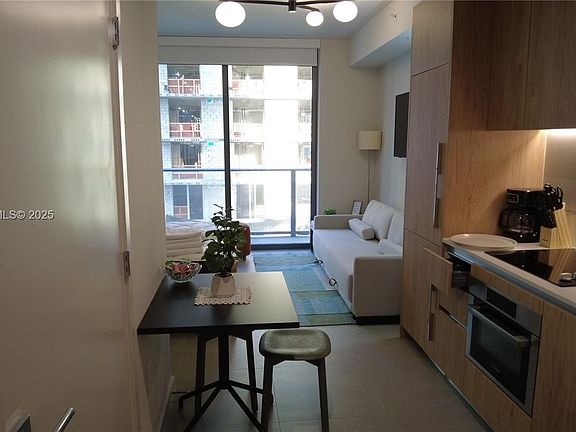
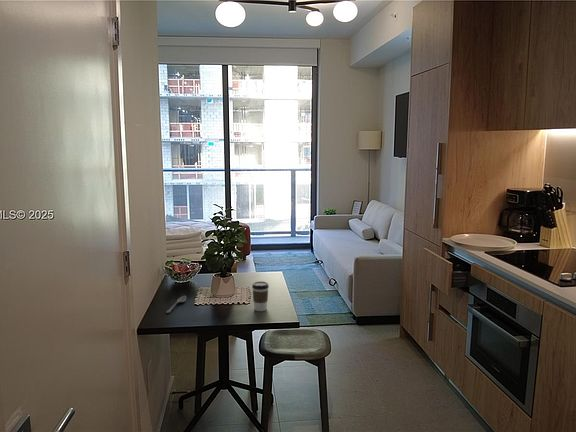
+ spoon (176, 303)
+ coffee cup (260, 296)
